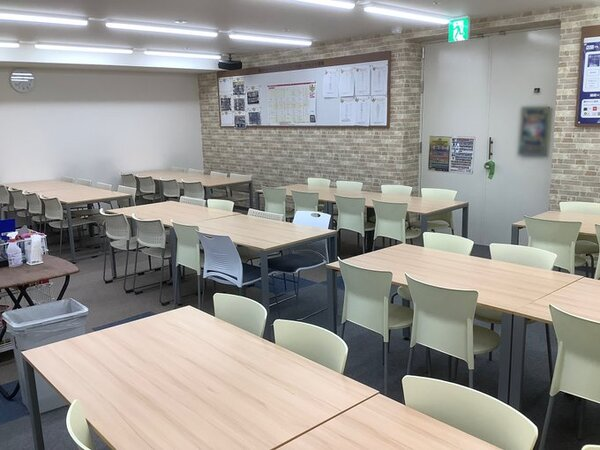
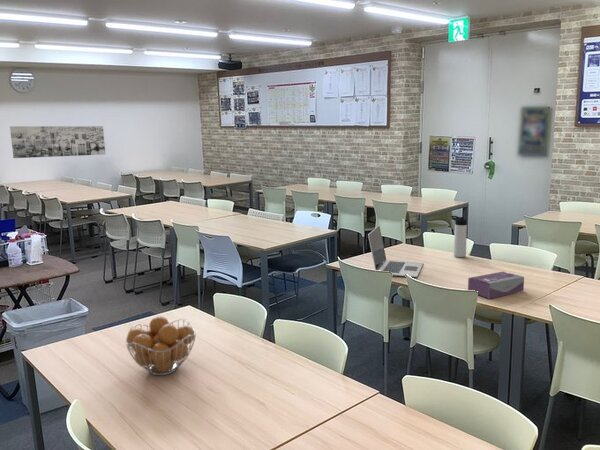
+ thermos bottle (458, 236)
+ fruit basket (161, 345)
+ wall art (60, 141)
+ tissue box (495, 284)
+ laptop (395, 260)
